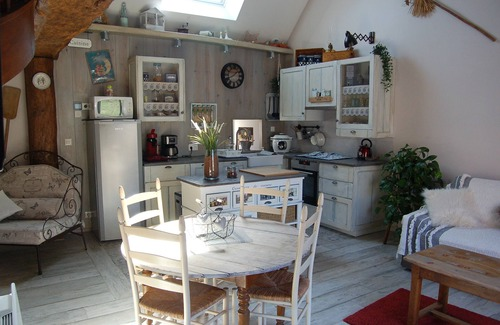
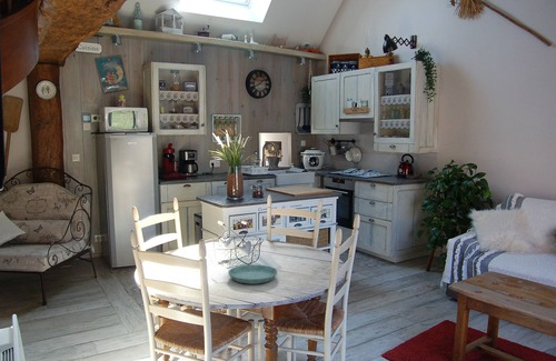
+ saucer (252, 274)
